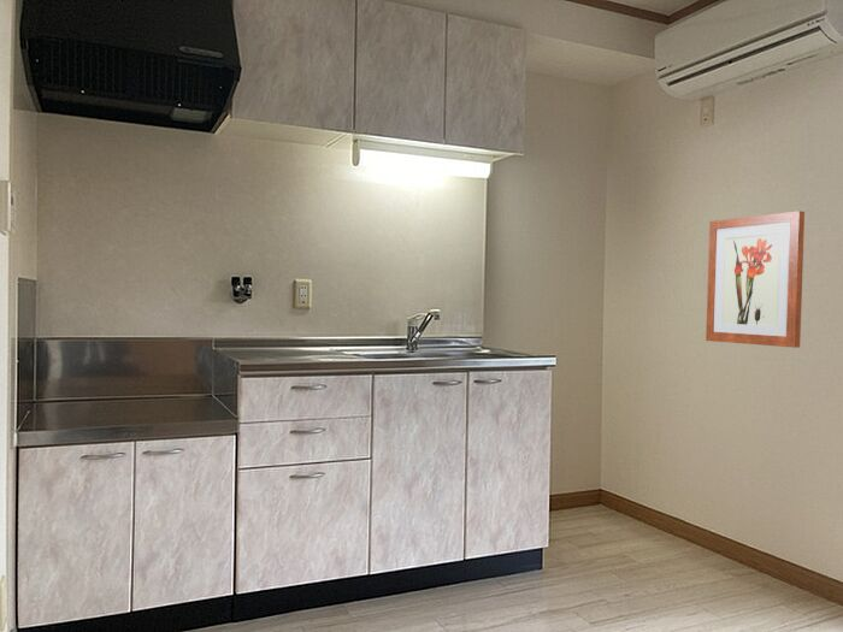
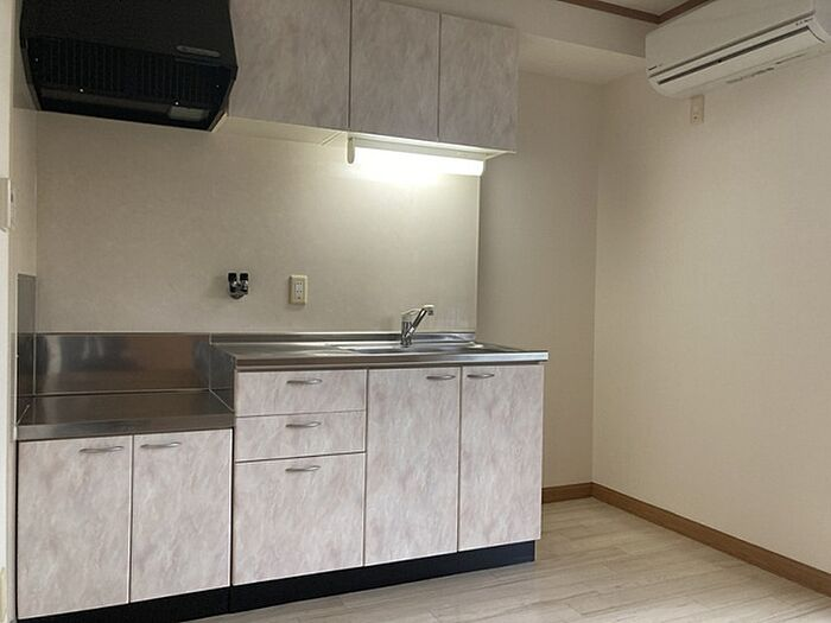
- wall art (751, 280)
